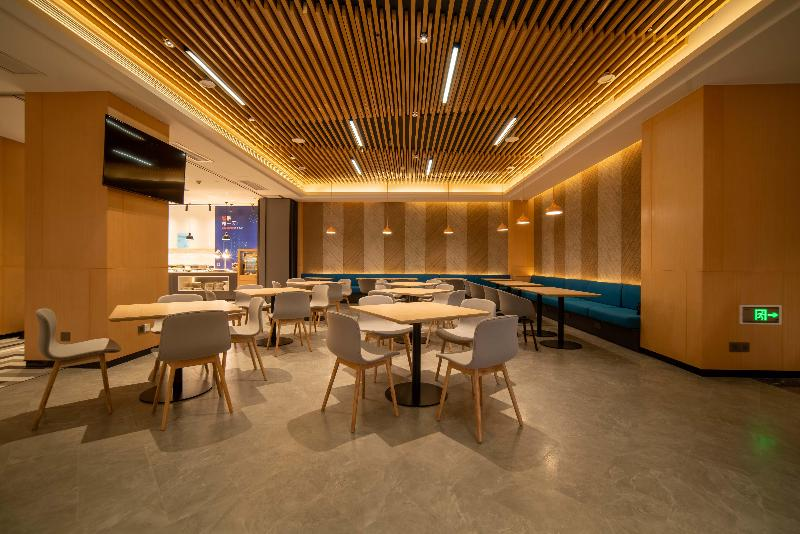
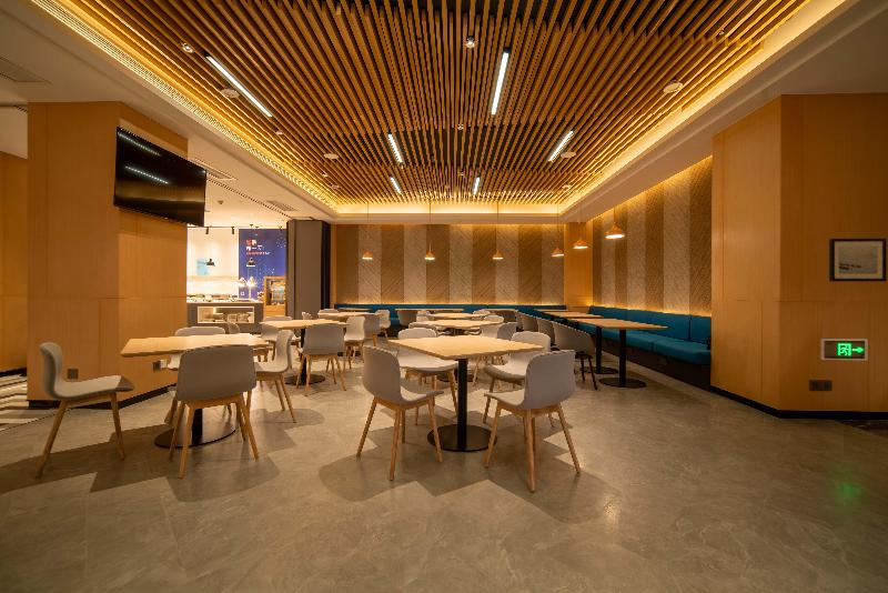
+ wall art (857, 260)
